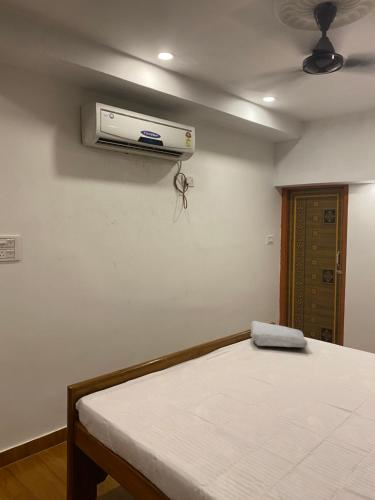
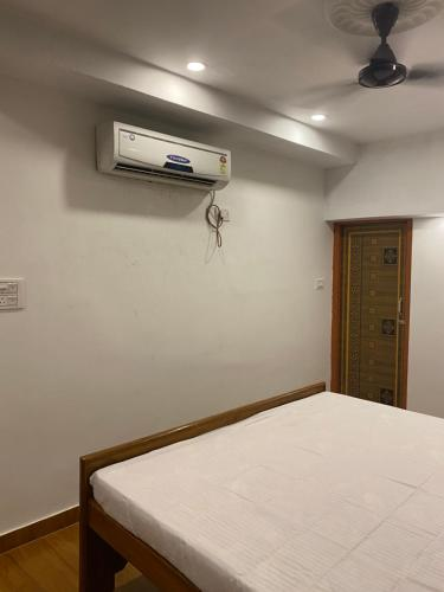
- soap bar (276, 335)
